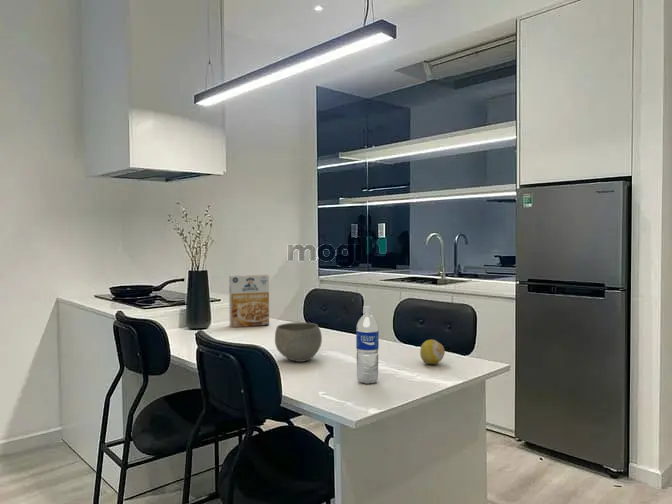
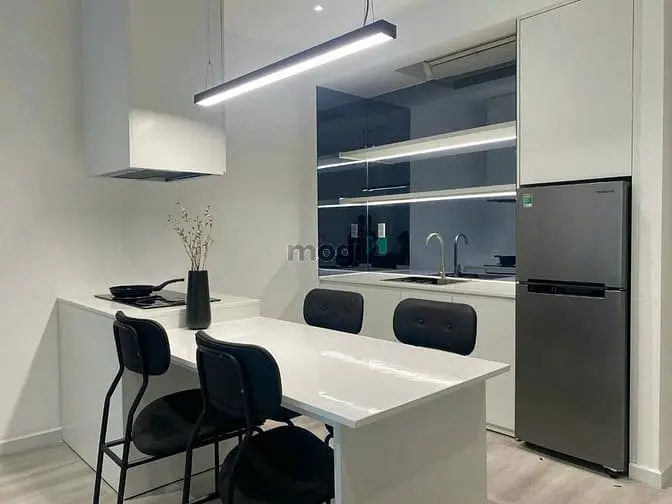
- bowl (298, 342)
- fruit (432, 352)
- cereal box (249, 300)
- water bottle (367, 344)
